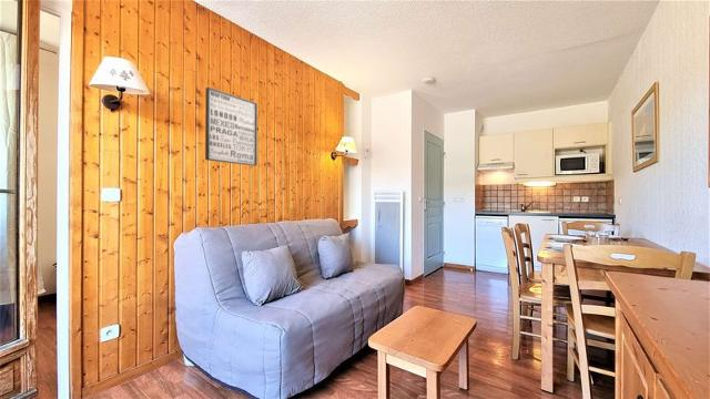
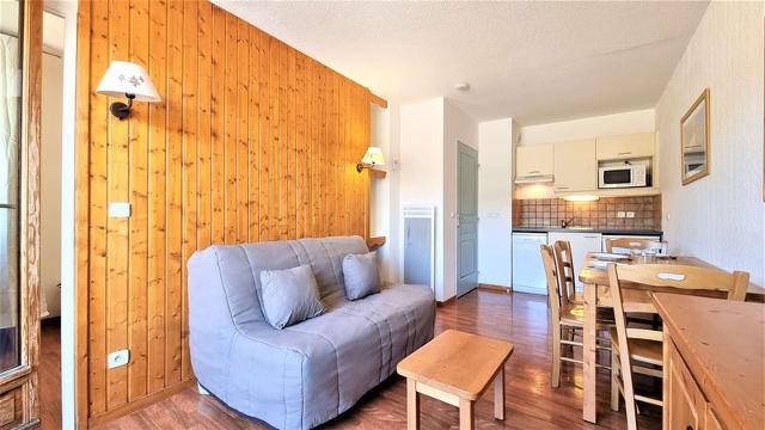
- wall art (233, 129)
